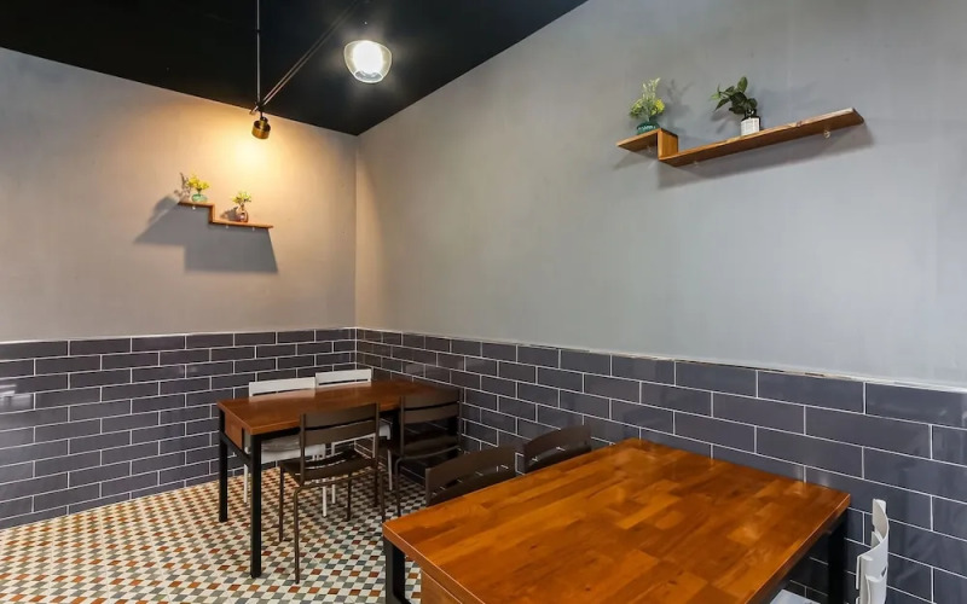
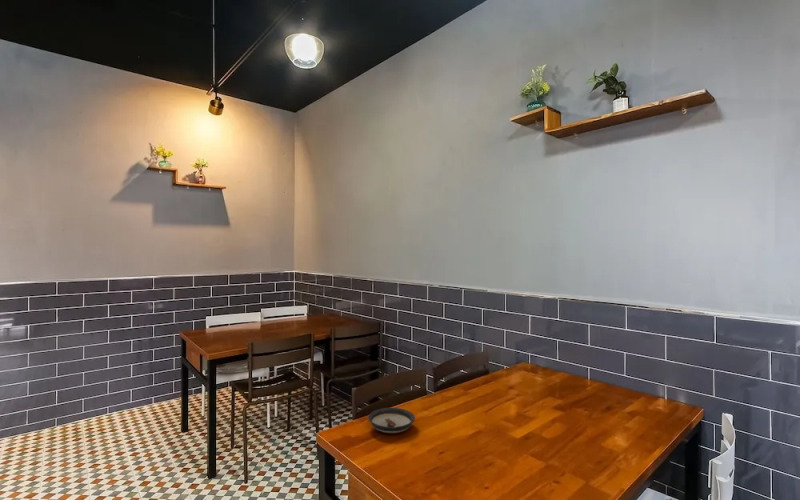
+ saucer (391, 422)
